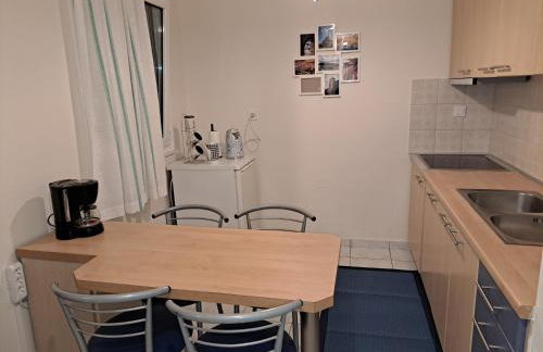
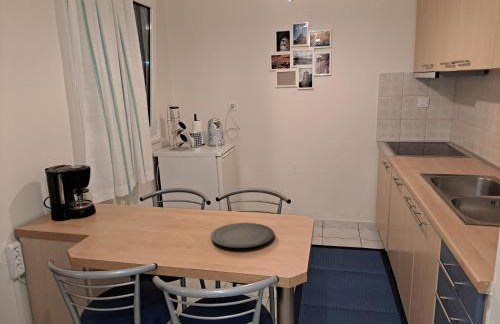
+ plate (242, 235)
